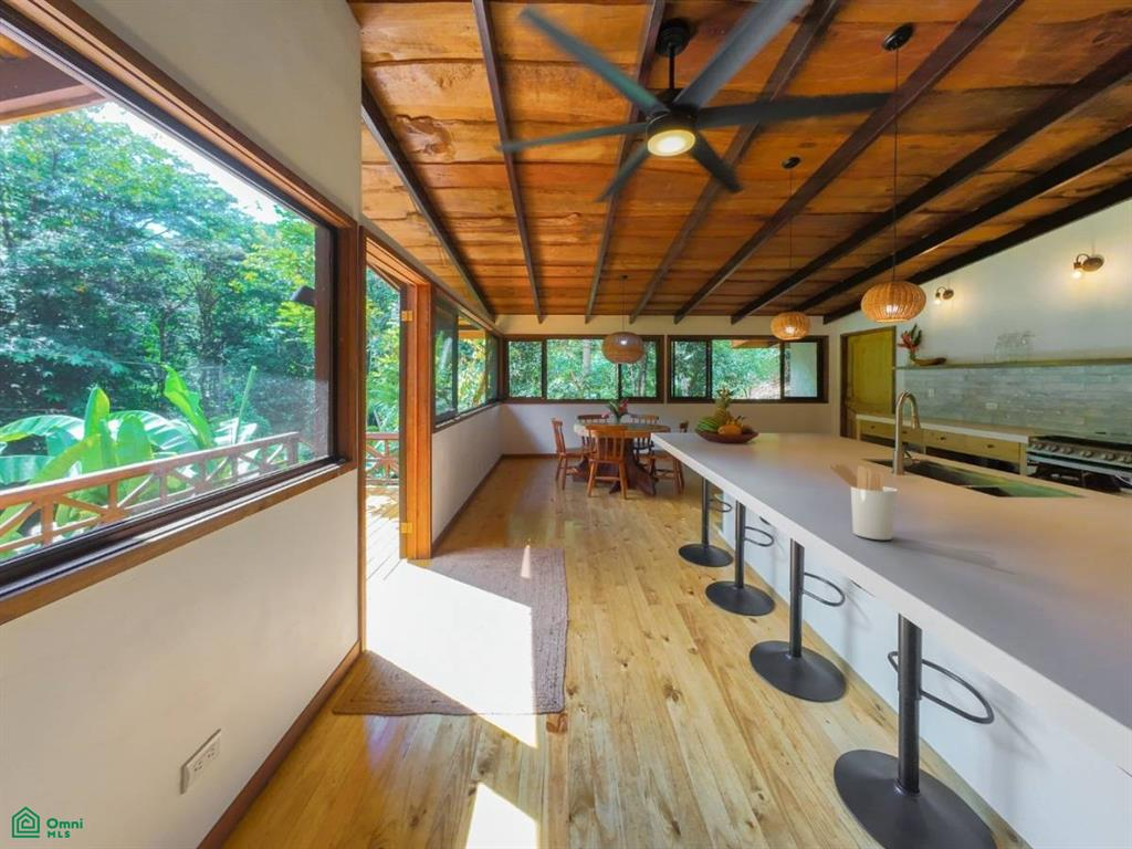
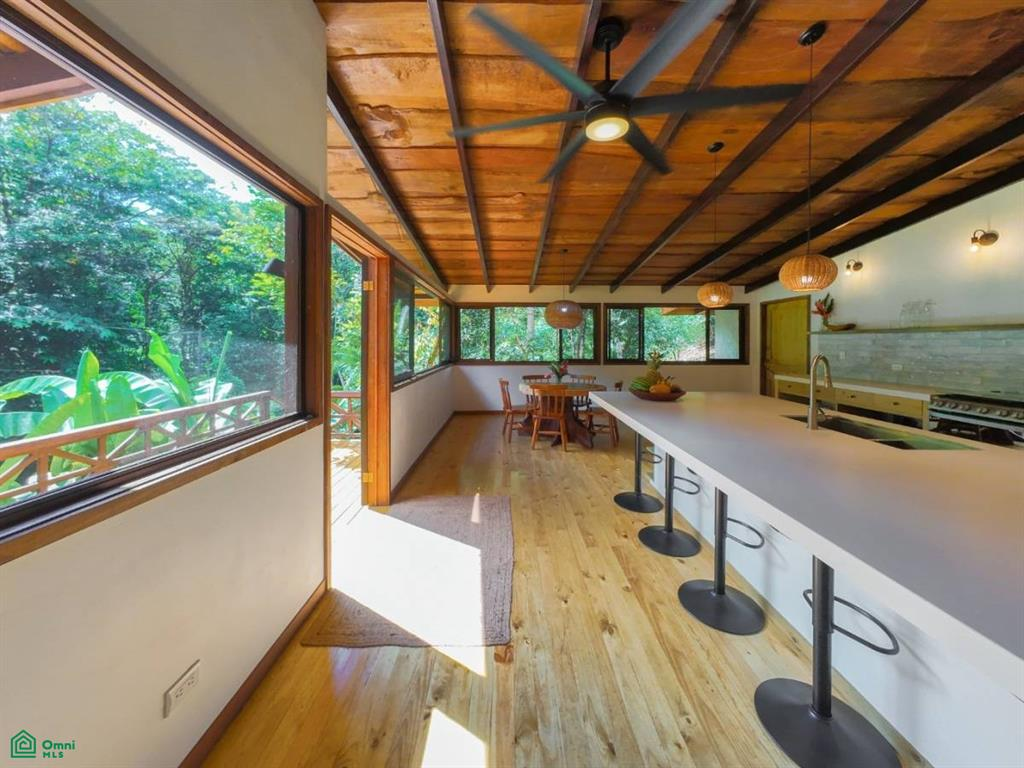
- utensil holder (861, 497)
